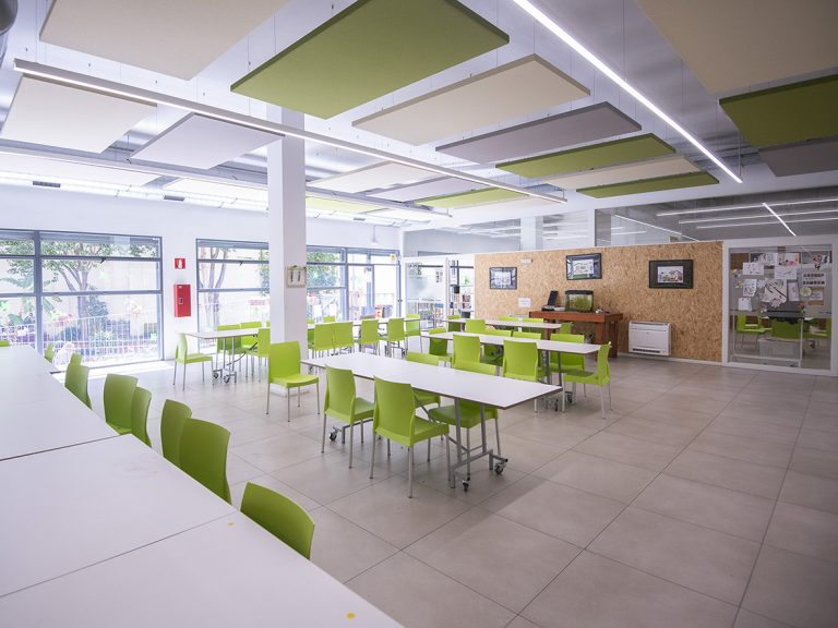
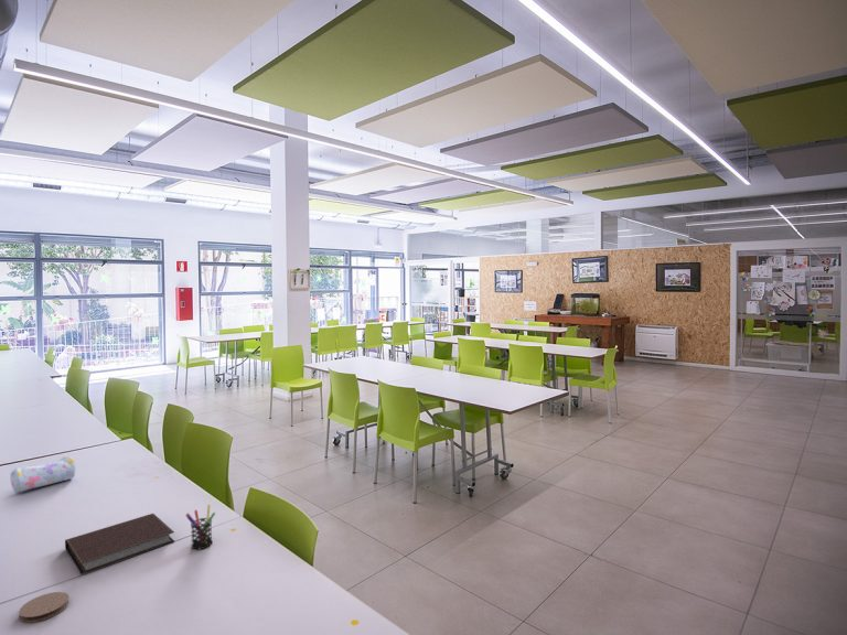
+ notebook (120, 539)
+ pen holder (203, 526)
+ coaster (44, 606)
+ pencil case (44, 473)
